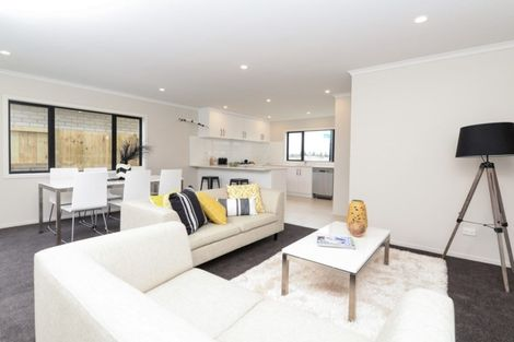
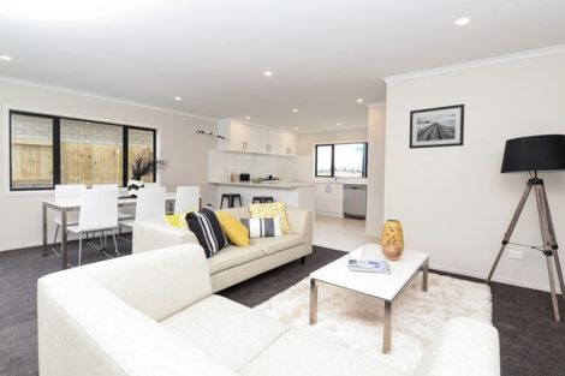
+ wall art (435, 127)
